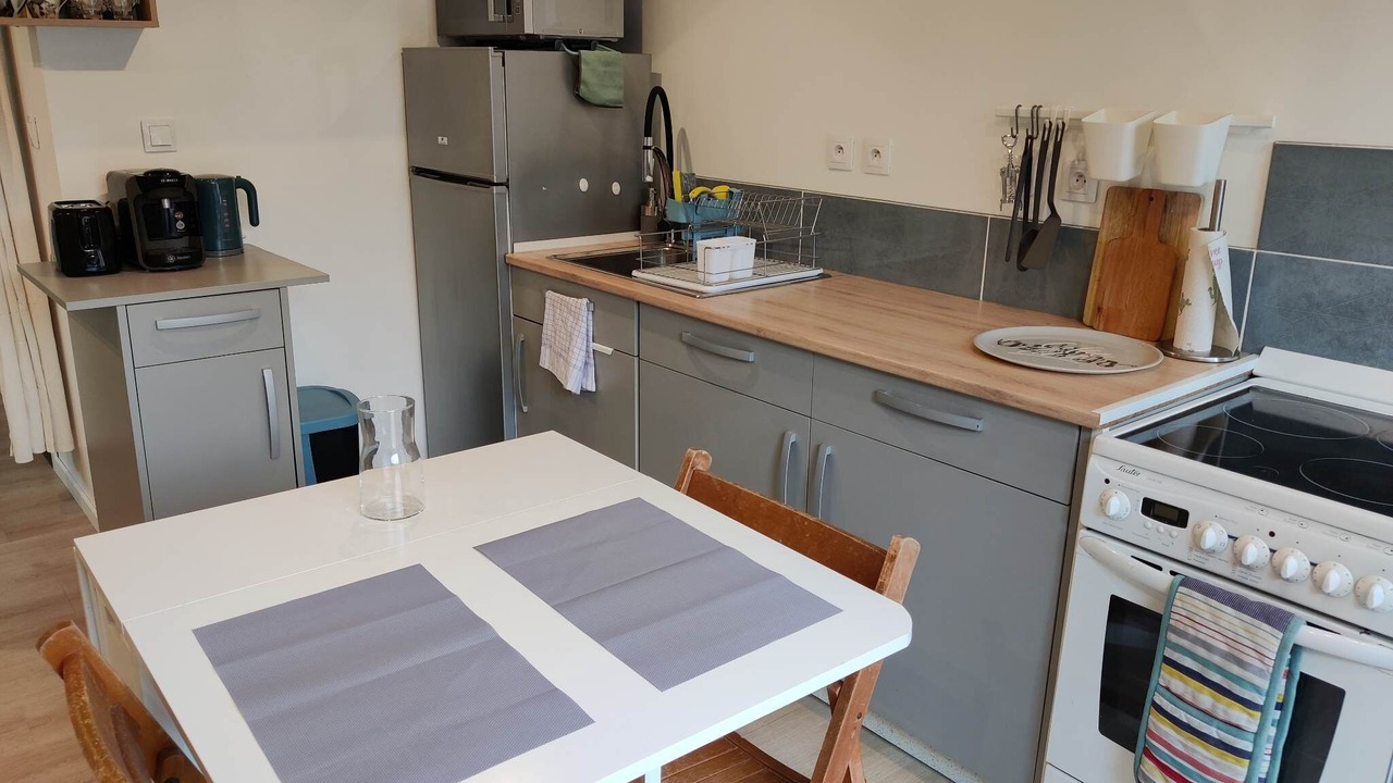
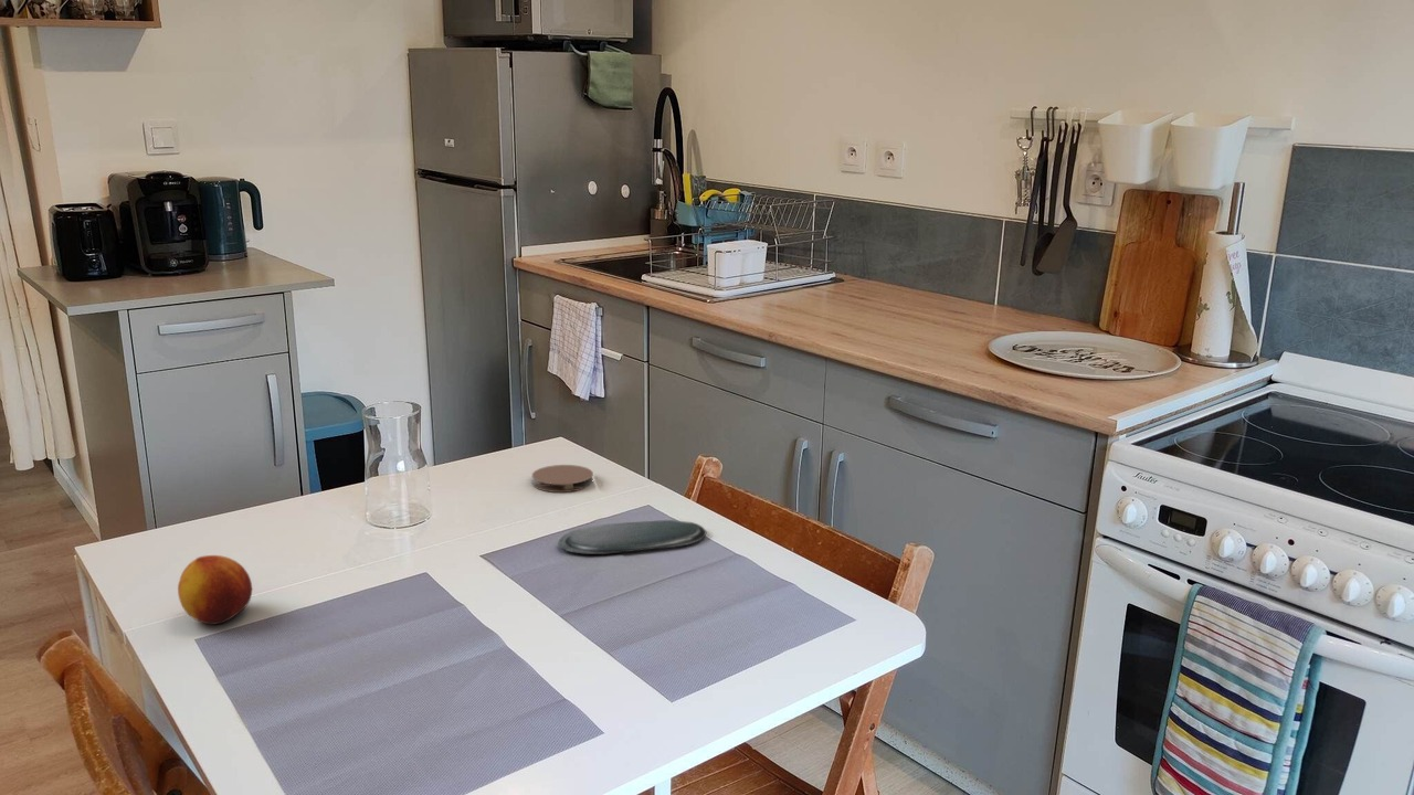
+ oval tray (633, 536)
+ fruit (214, 586)
+ coaster (562, 478)
